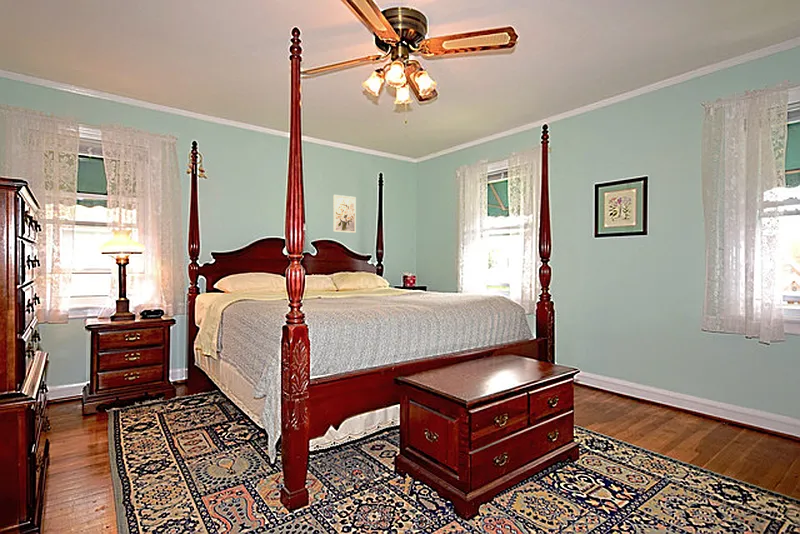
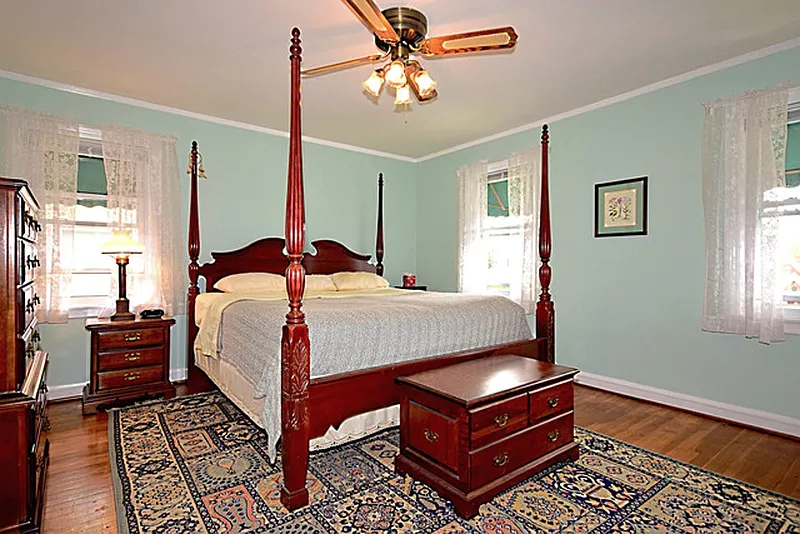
- wall art (344, 214)
